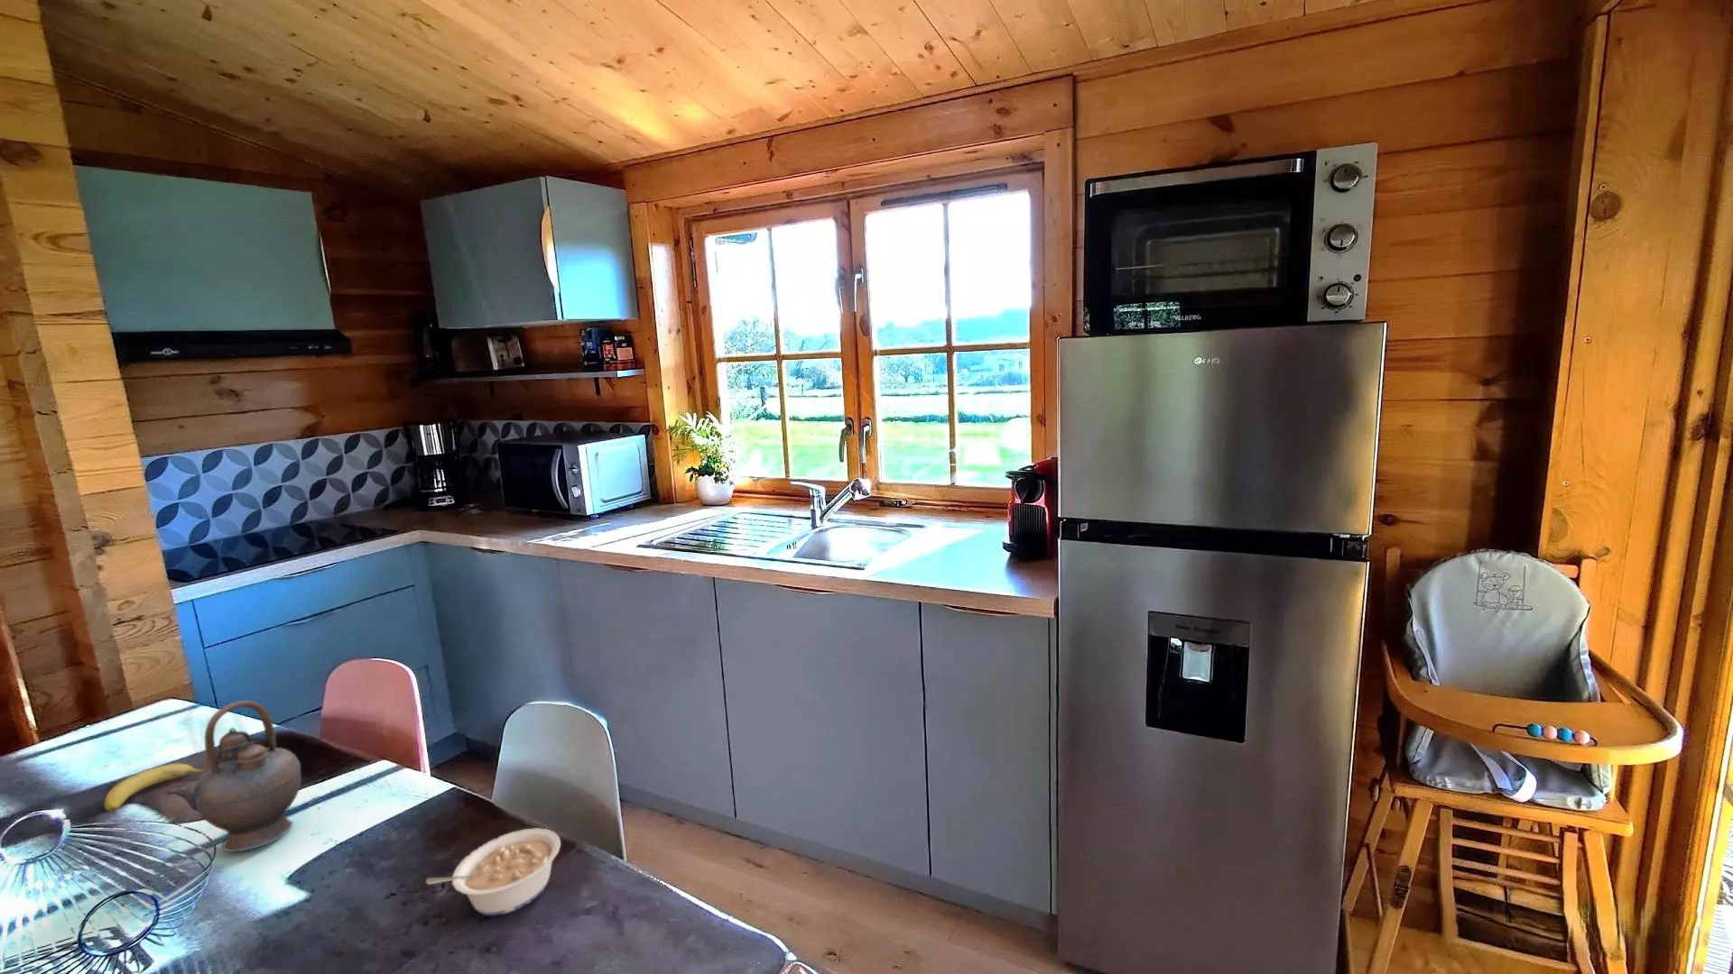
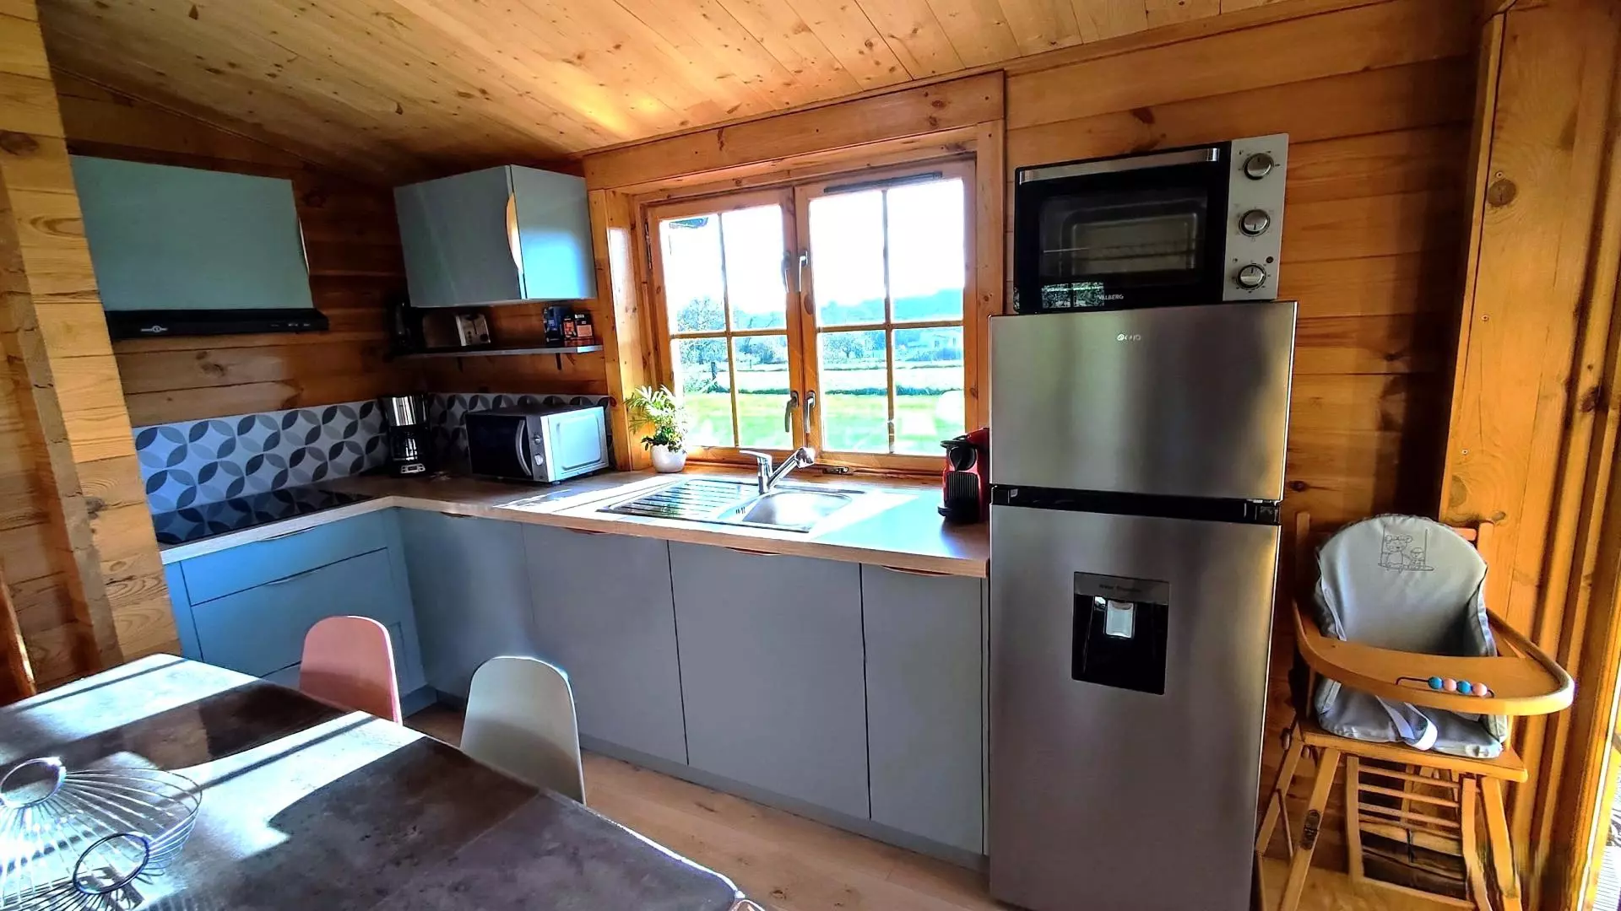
- teapot (234, 774)
- legume (506, 874)
- fruit (154, 781)
